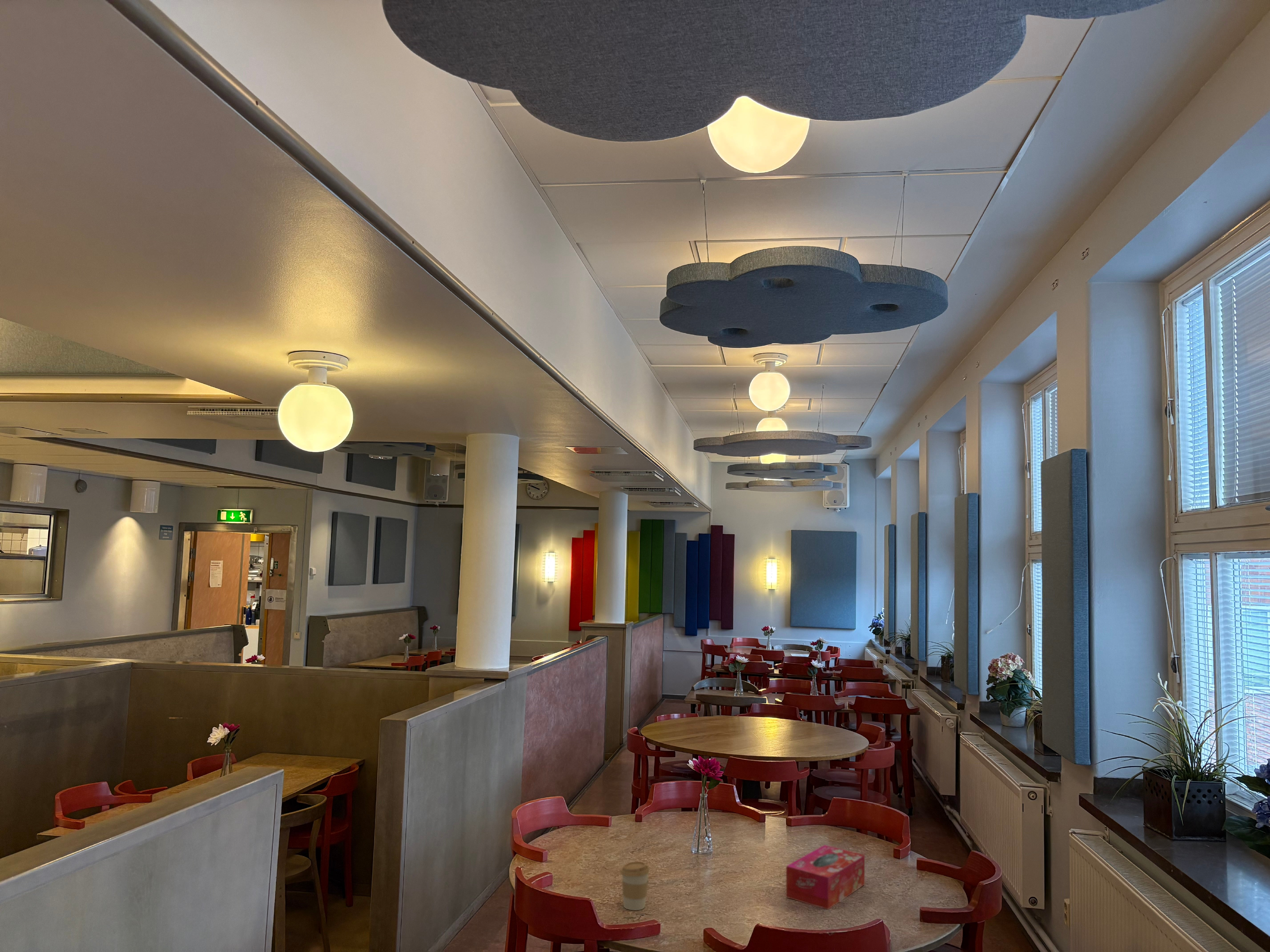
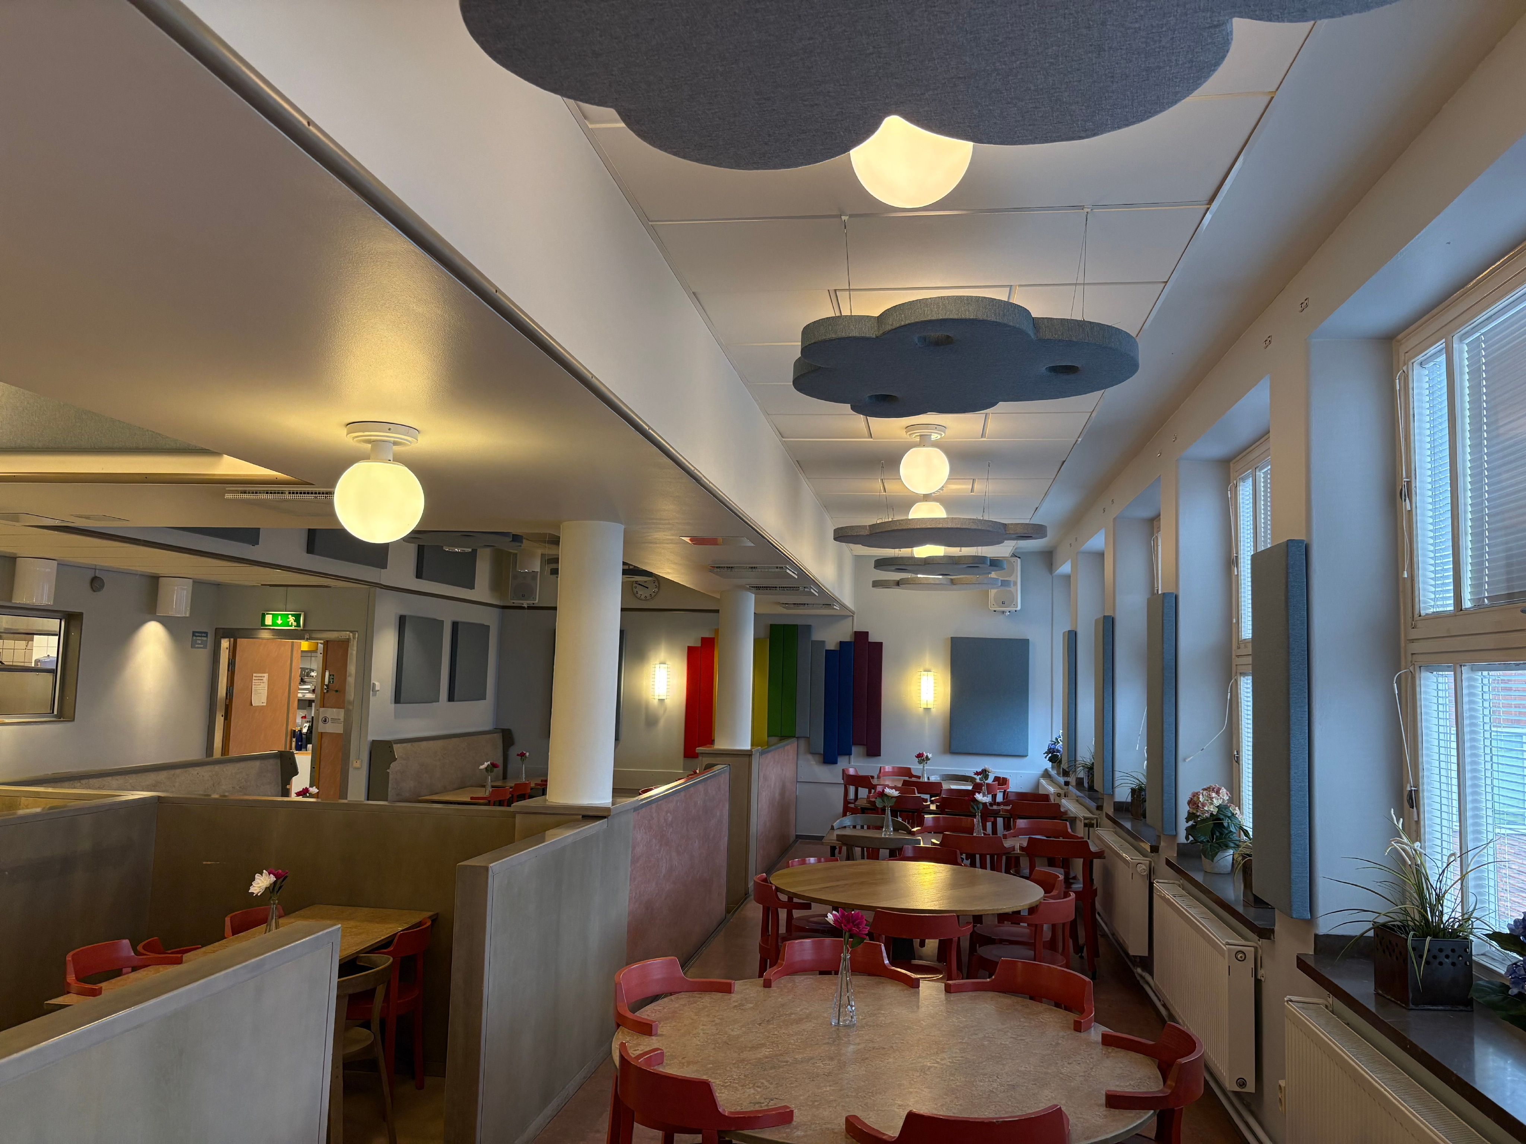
- coffee cup (635, 885)
- tissue box (826, 875)
